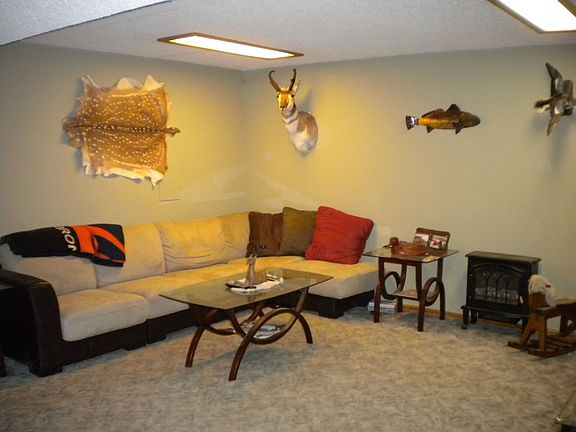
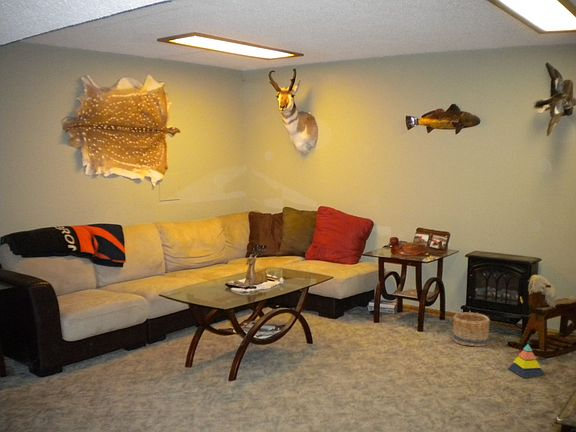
+ basket (471, 329)
+ stacking toy (527, 358)
